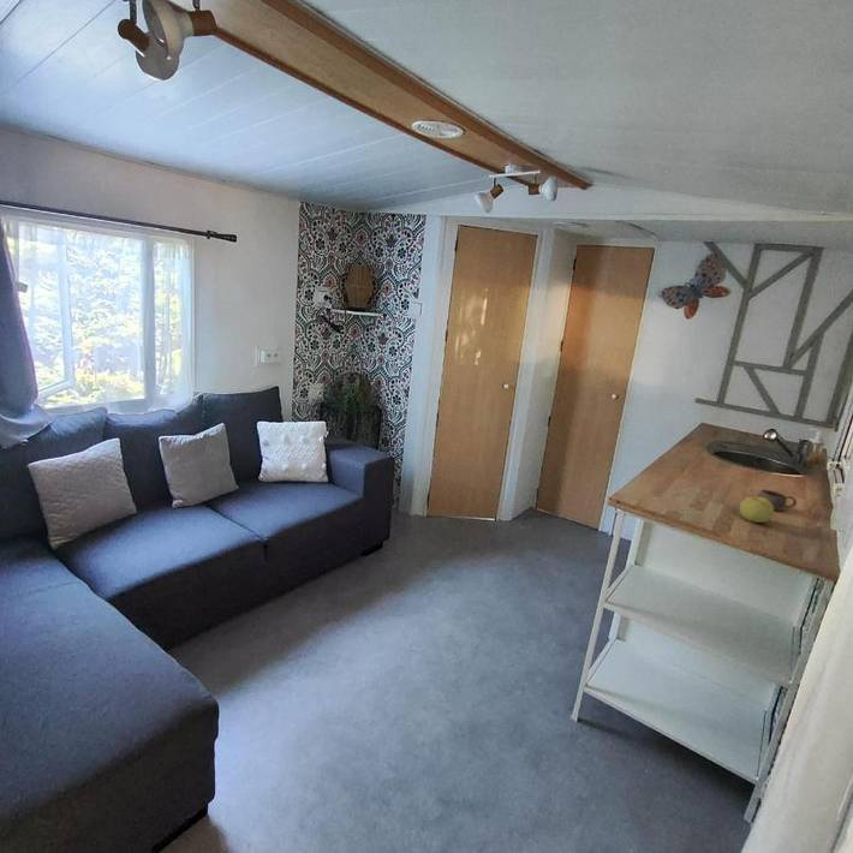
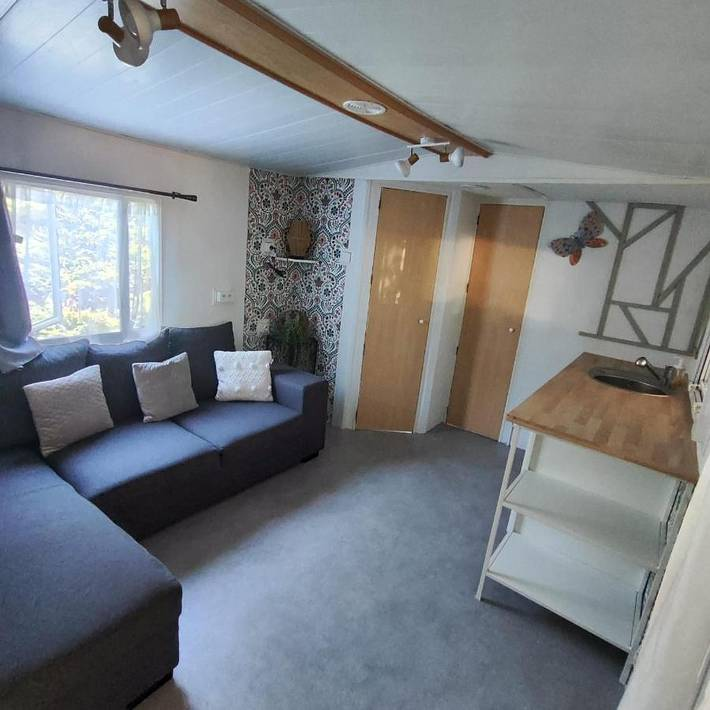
- fruit (756, 509)
- cup (776, 501)
